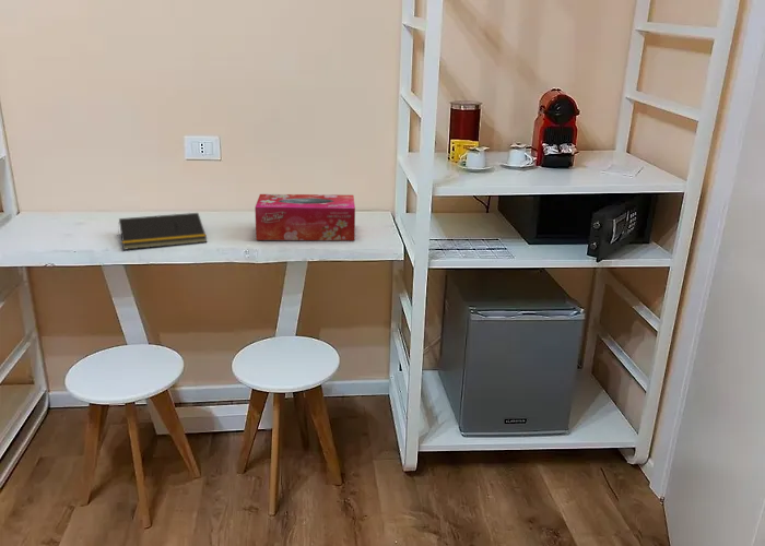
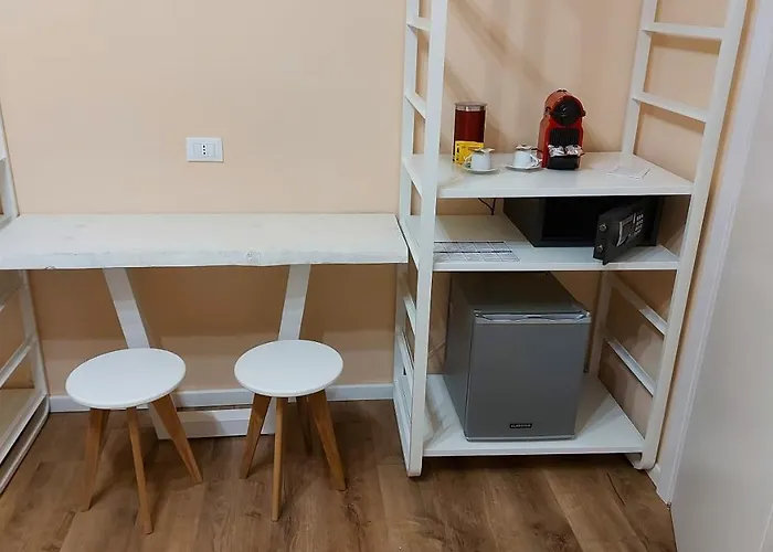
- tissue box (306, 216)
- notepad (162, 229)
